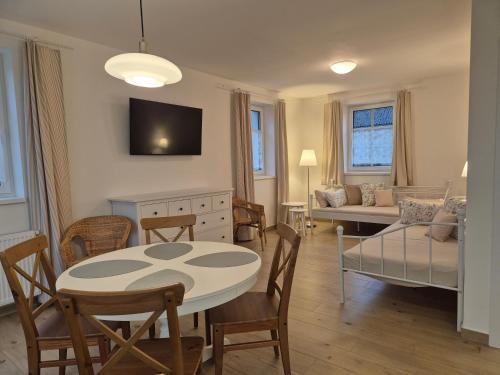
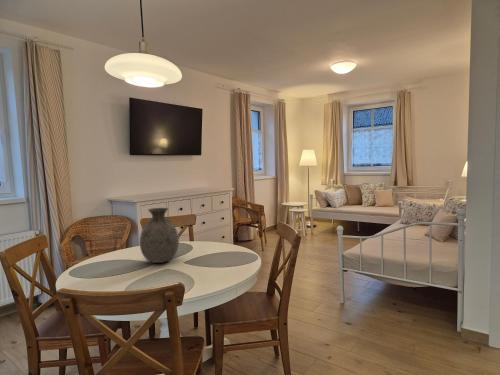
+ vase (159, 235)
